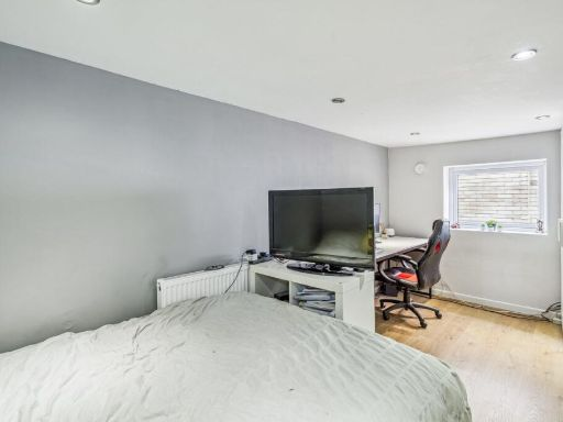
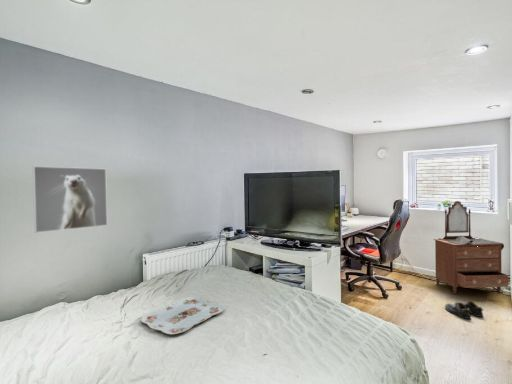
+ shoe (463, 307)
+ dresser (468, 245)
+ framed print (72, 198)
+ serving tray (184, 313)
